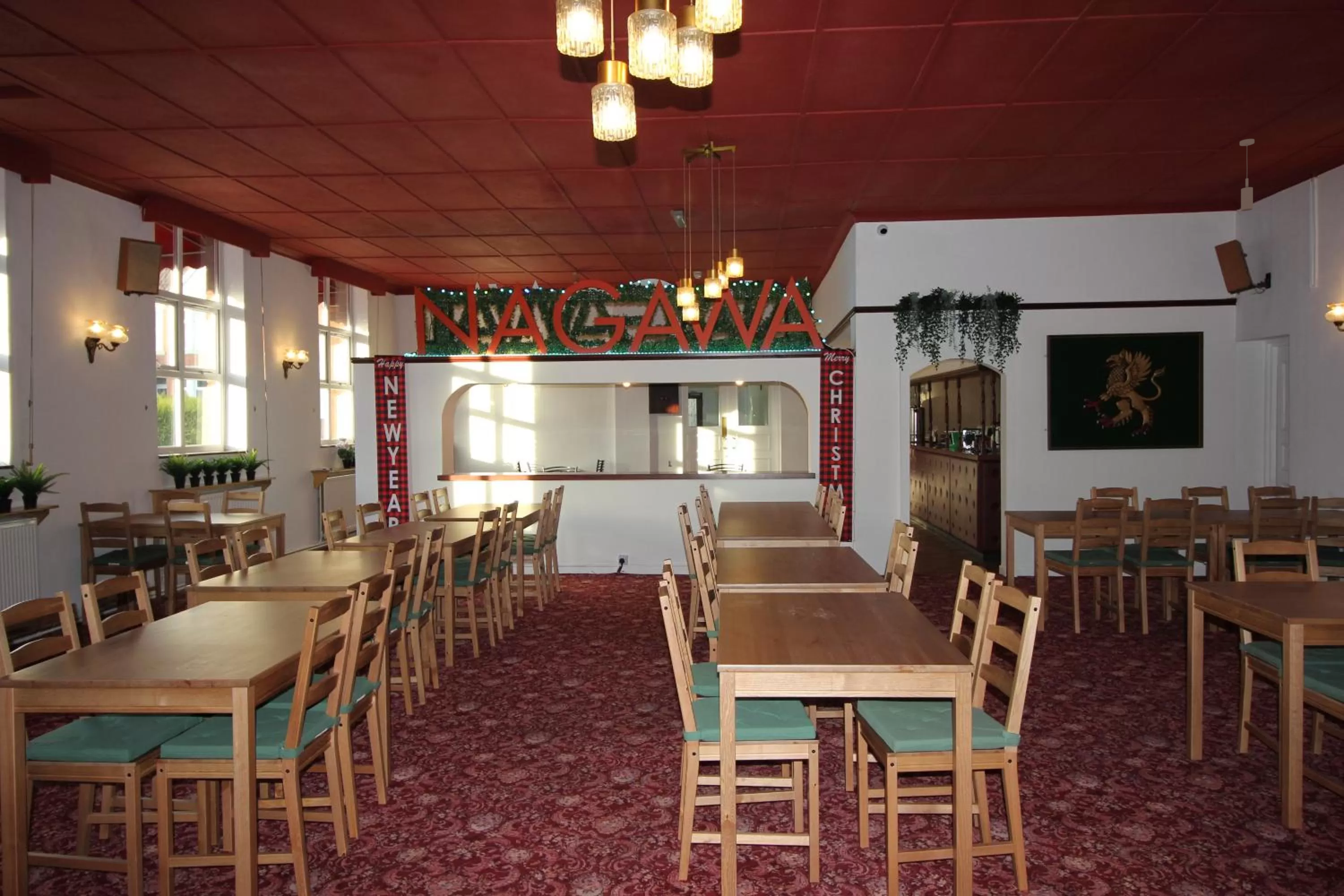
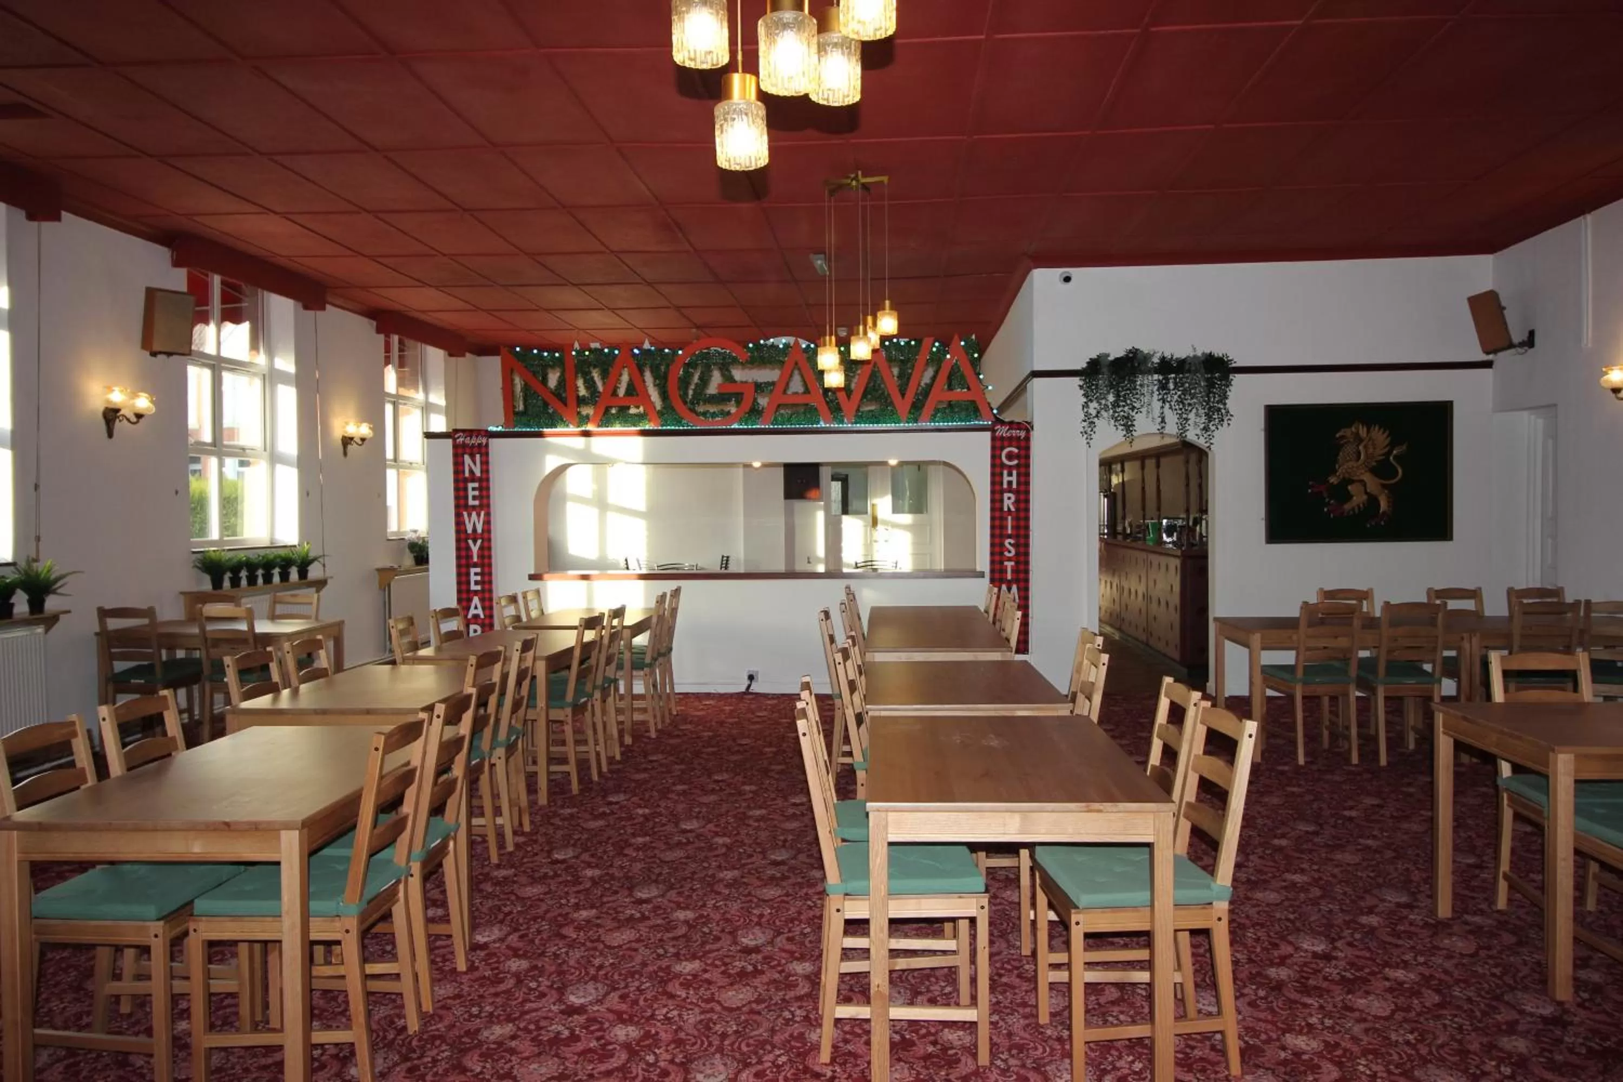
- pendant light (1247, 175)
